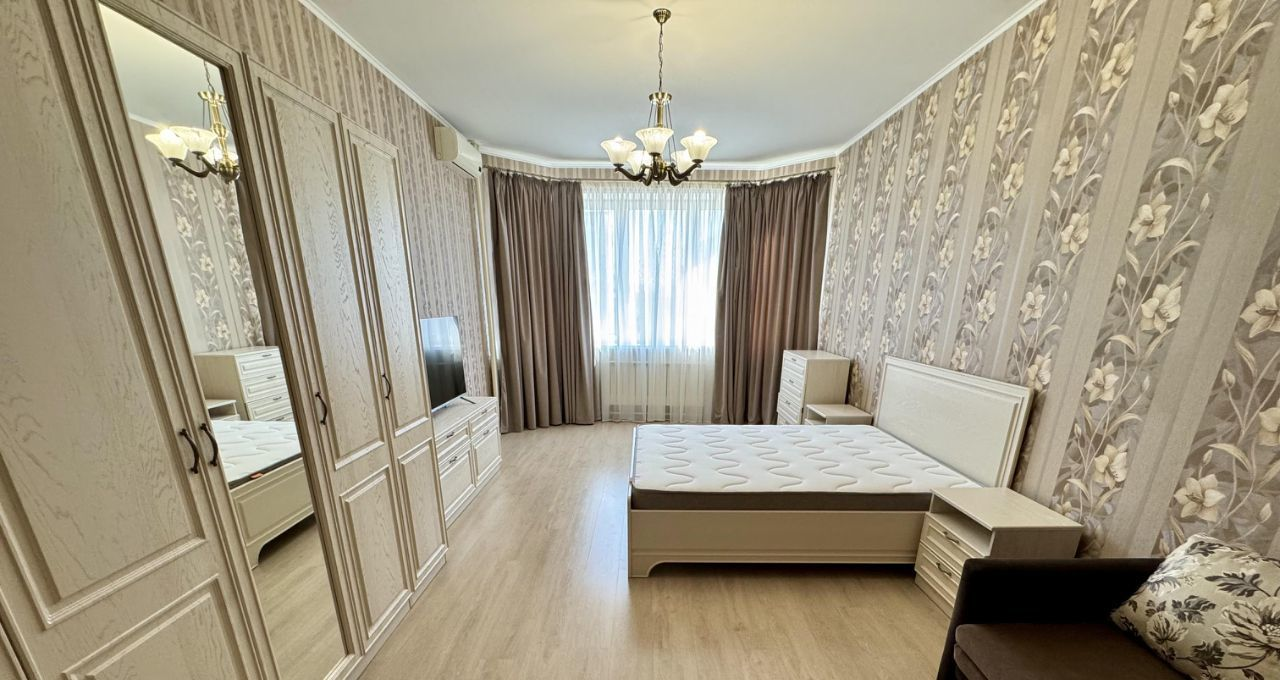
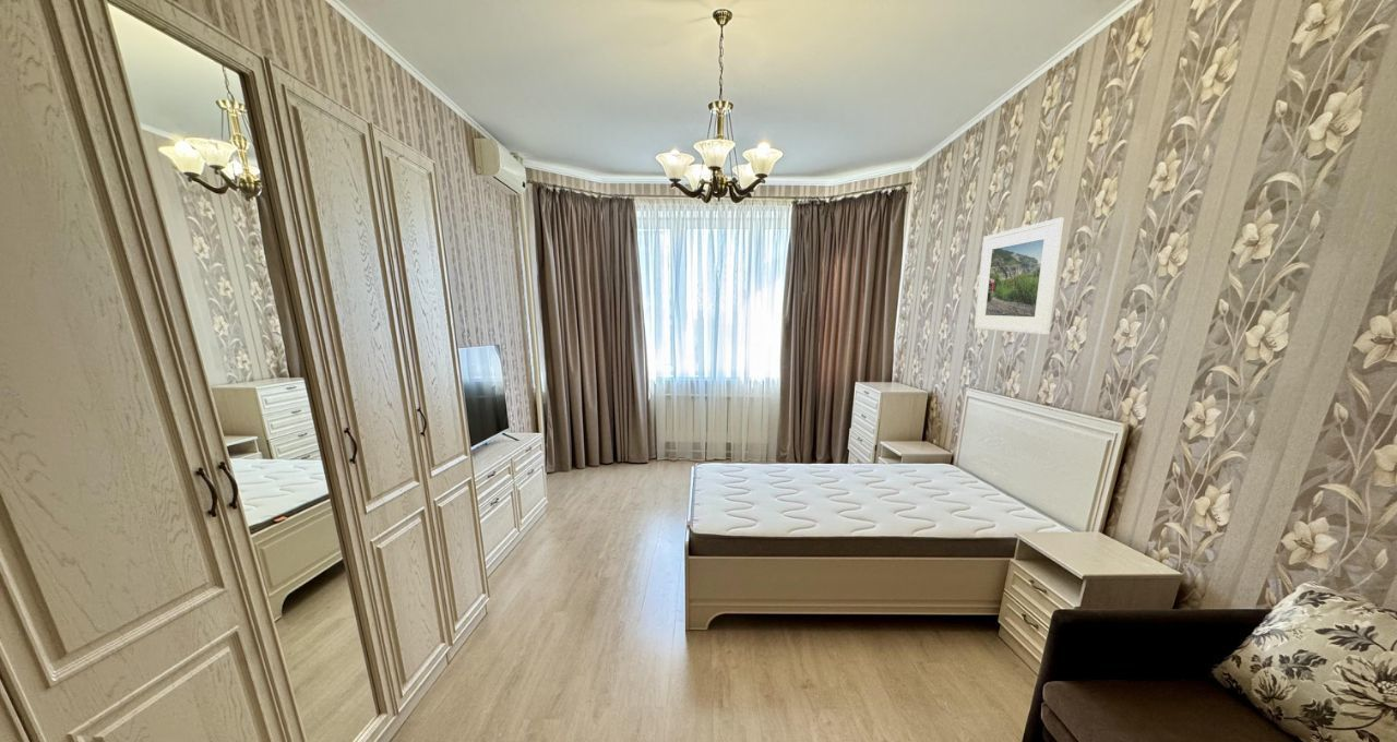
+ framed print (1013, 280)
